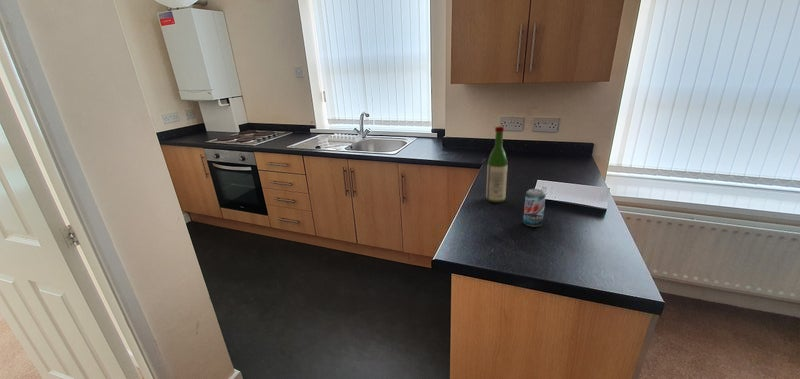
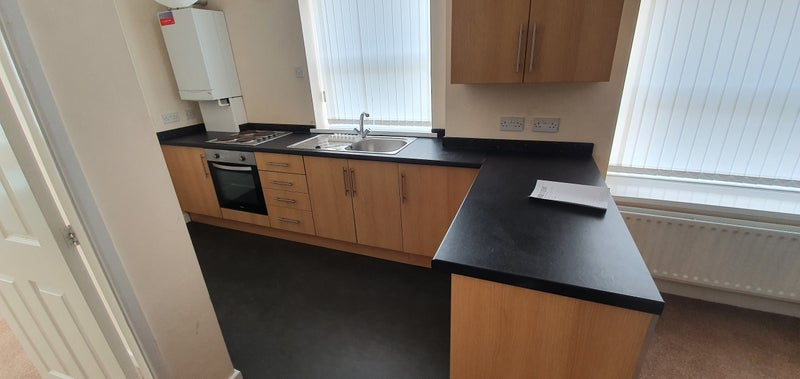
- beer can (534, 207)
- wine bottle (497, 164)
